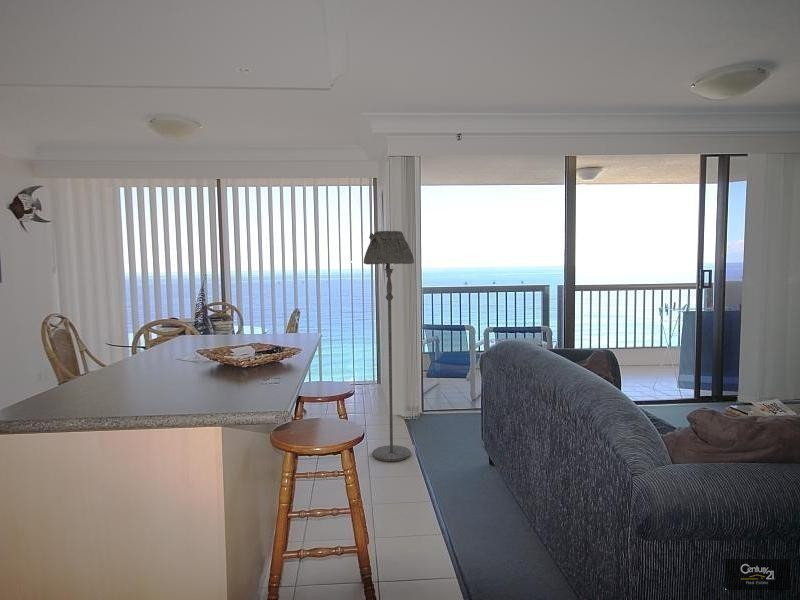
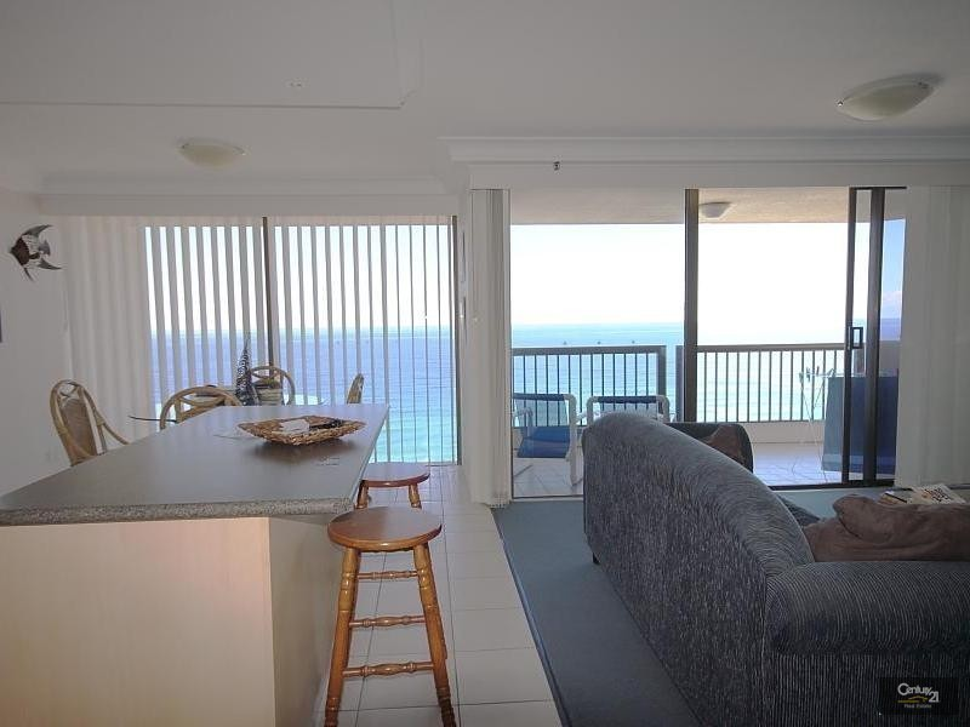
- floor lamp (390, 344)
